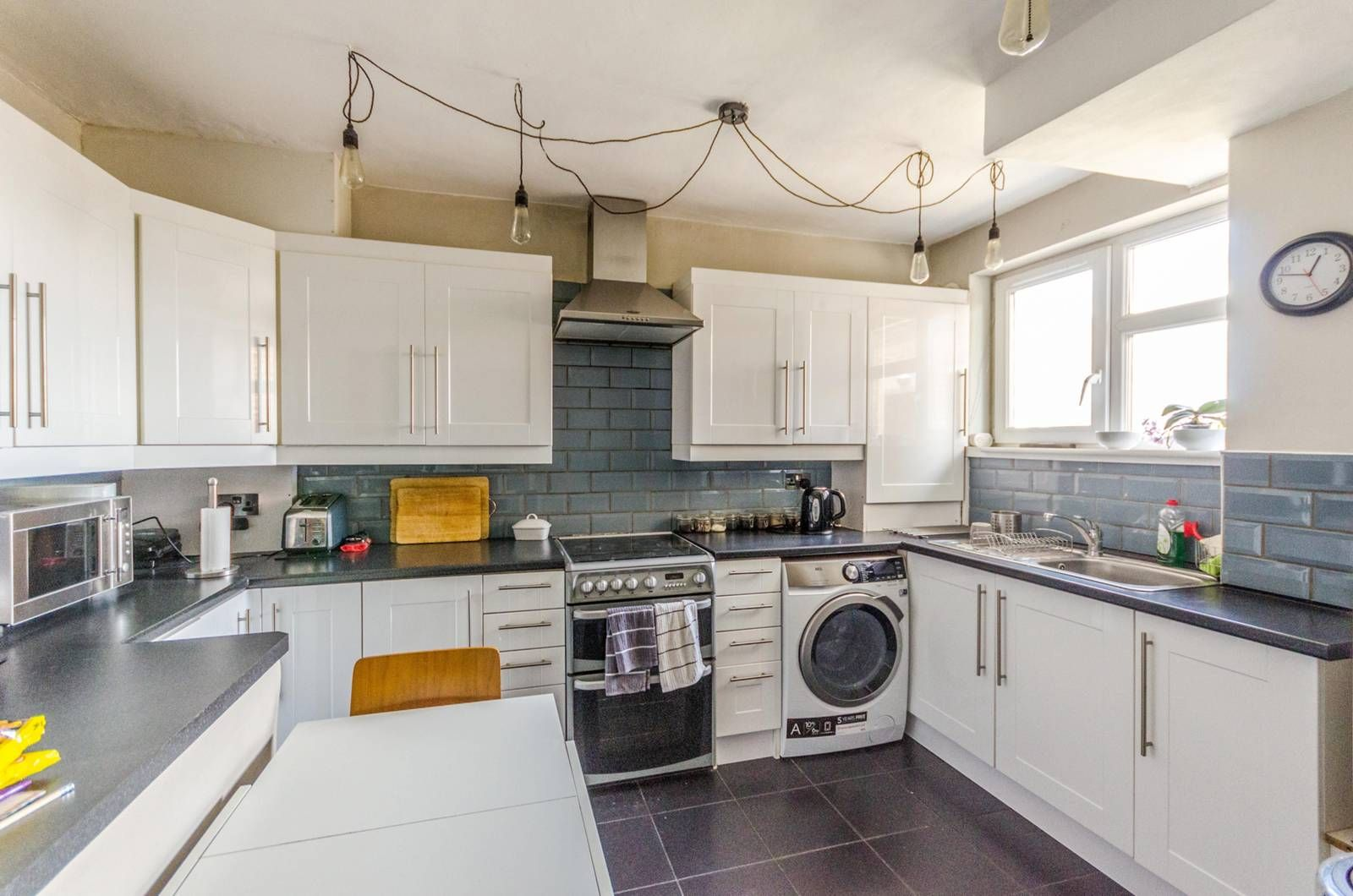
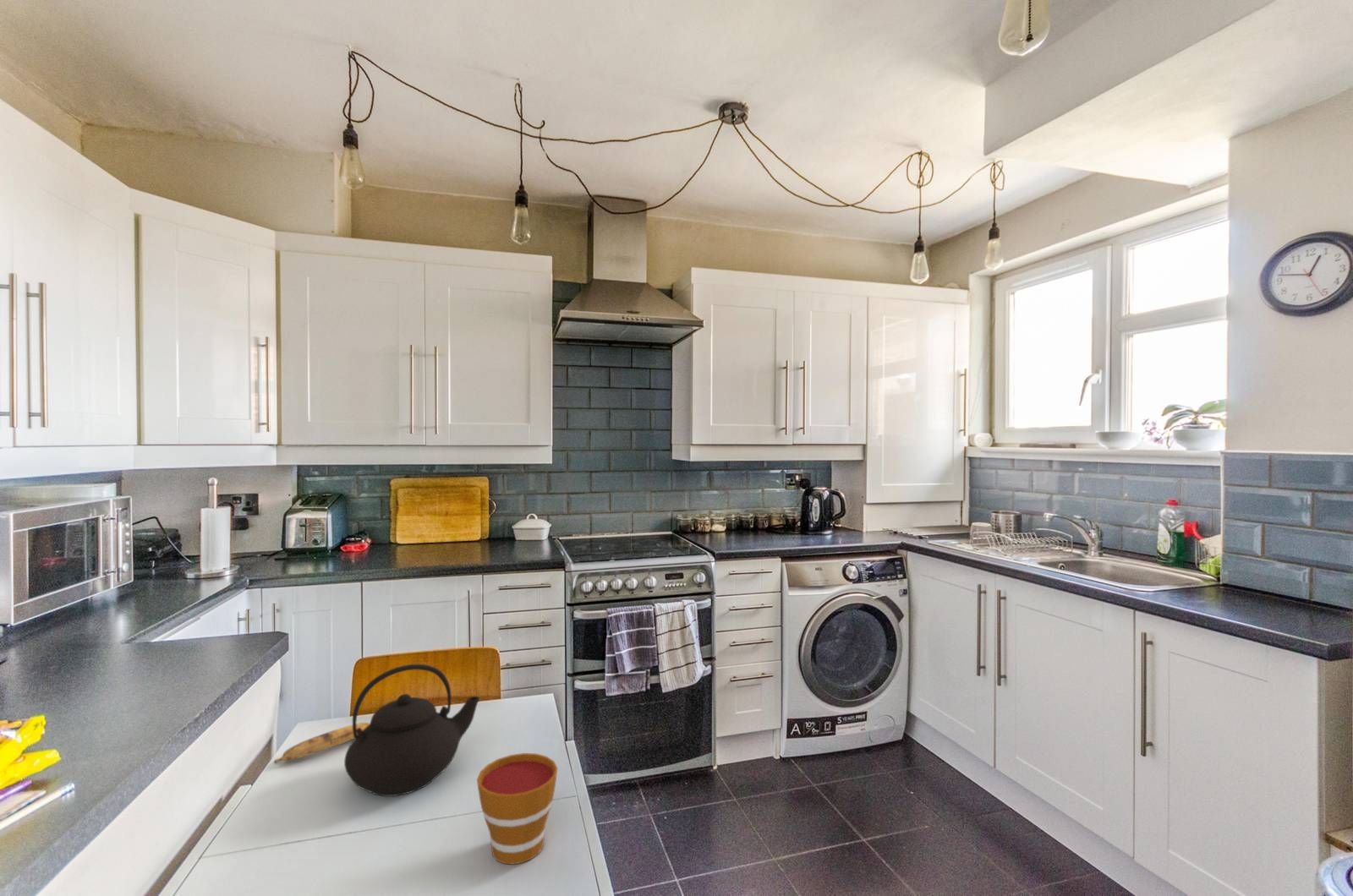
+ teapot (416, 718)
+ cup (513, 806)
+ banana (329, 739)
